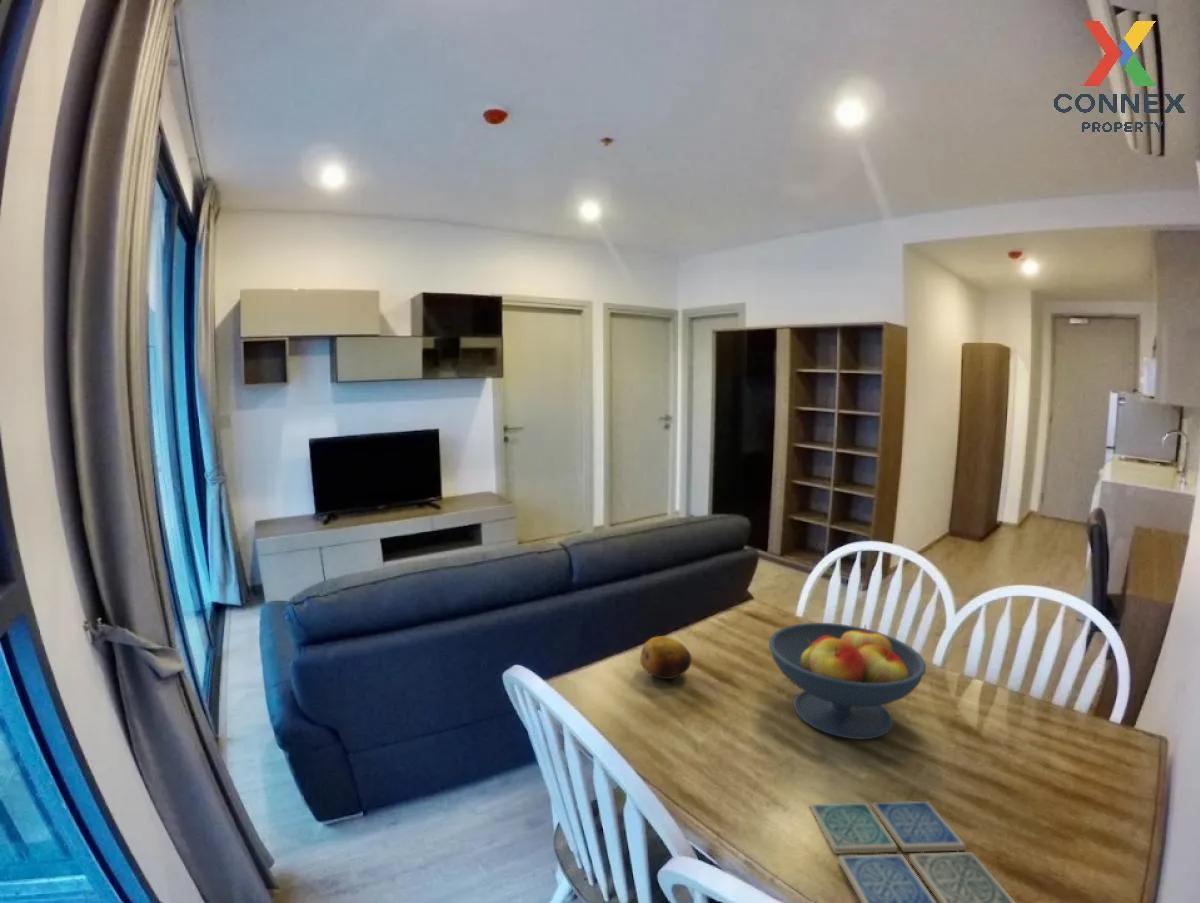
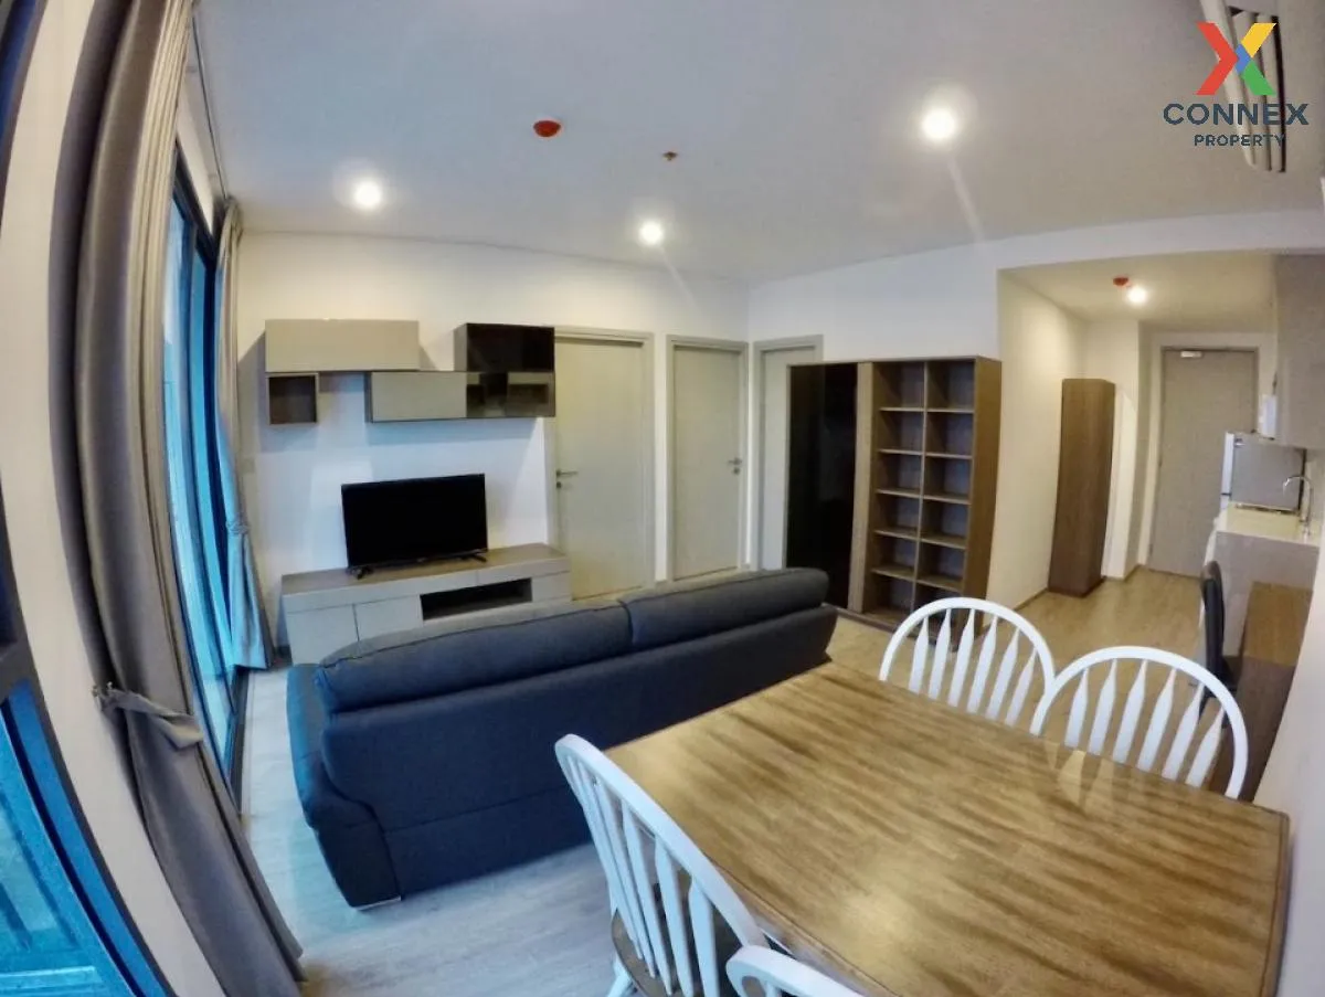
- fruit bowl (842, 670)
- drink coaster (903, 851)
- fruit (665, 656)
